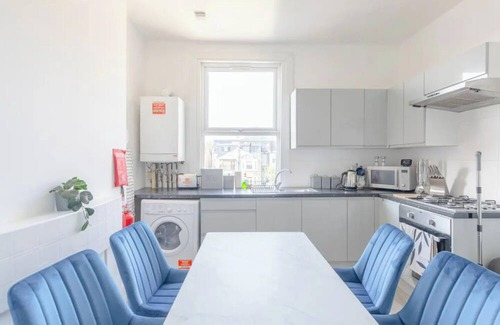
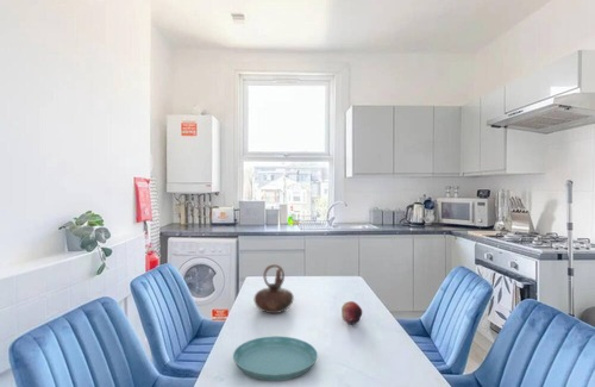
+ saucer (275, 357)
+ fruit (351, 312)
+ teapot (274, 285)
